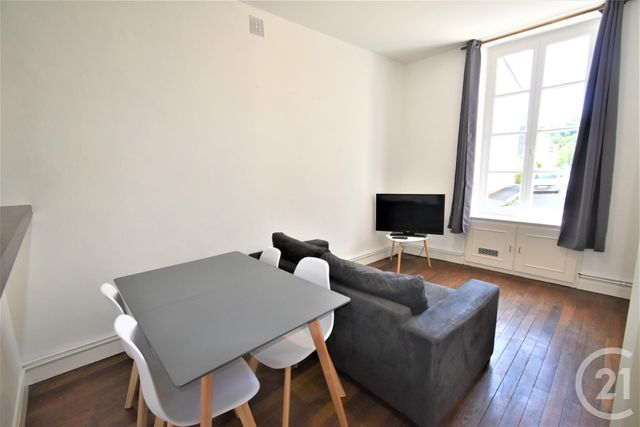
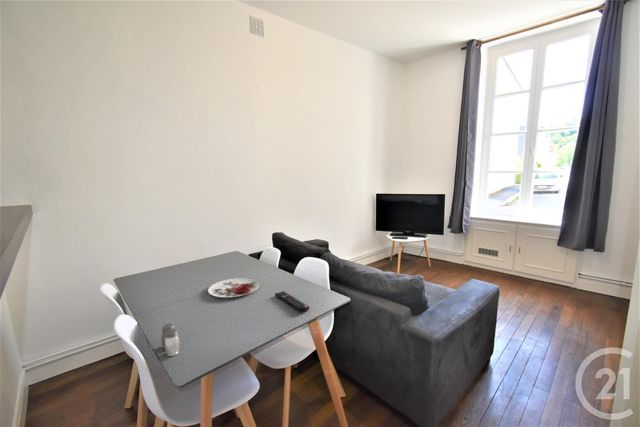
+ salt and pepper shaker (170, 338)
+ remote control (291, 301)
+ plate (234, 286)
